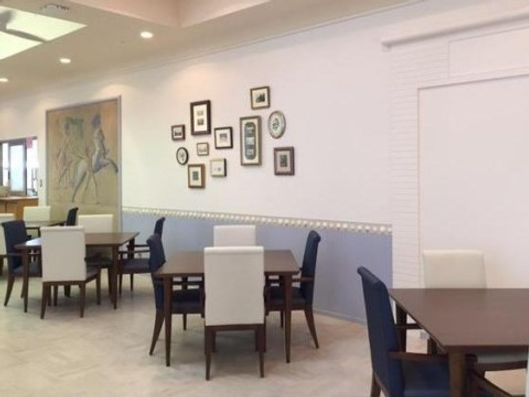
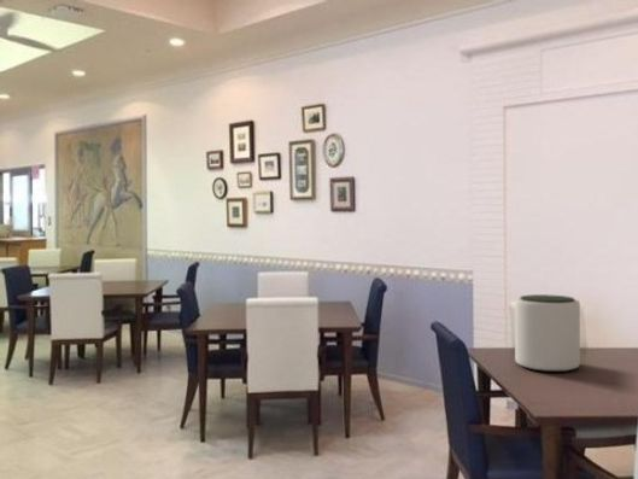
+ plant pot (546, 332)
